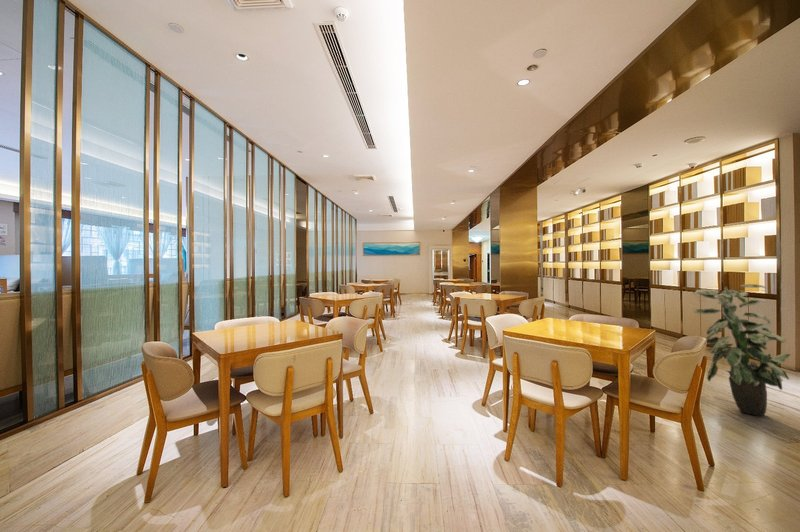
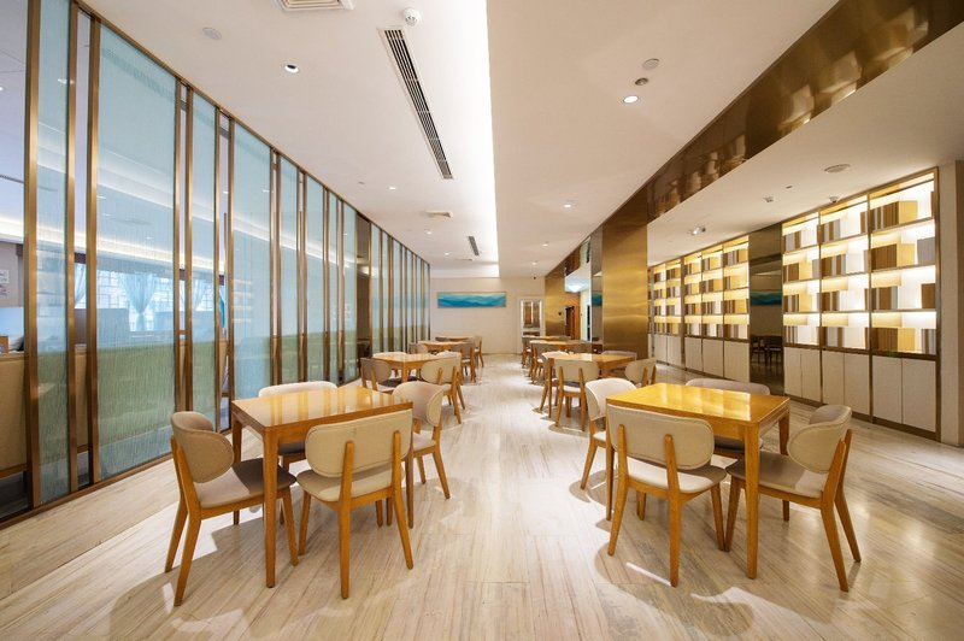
- indoor plant (741, 347)
